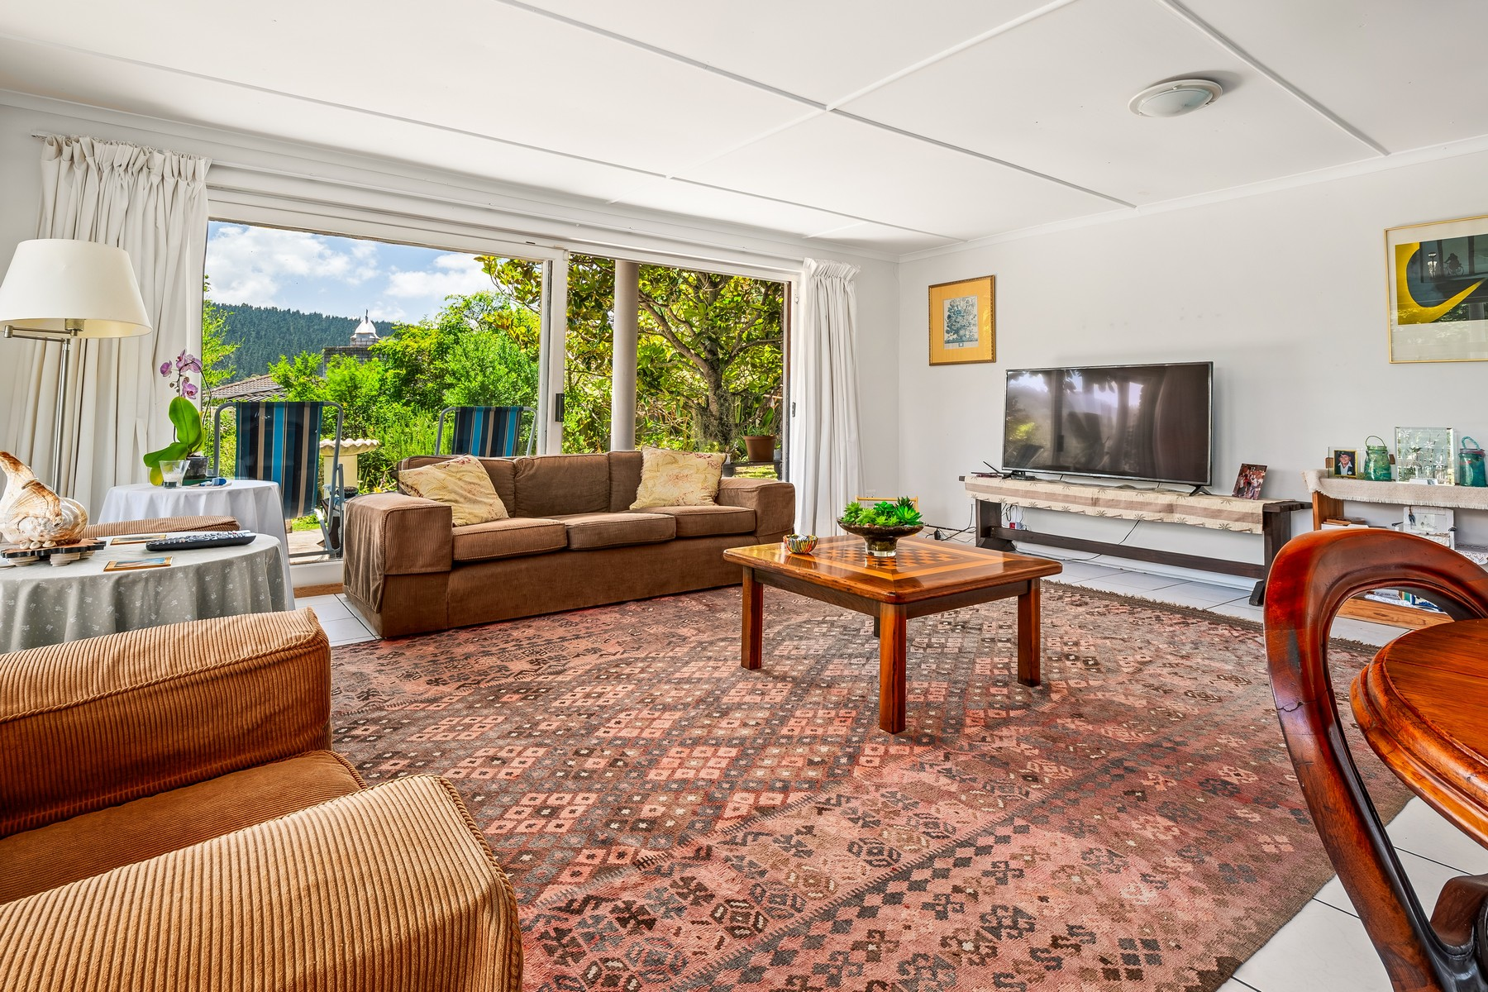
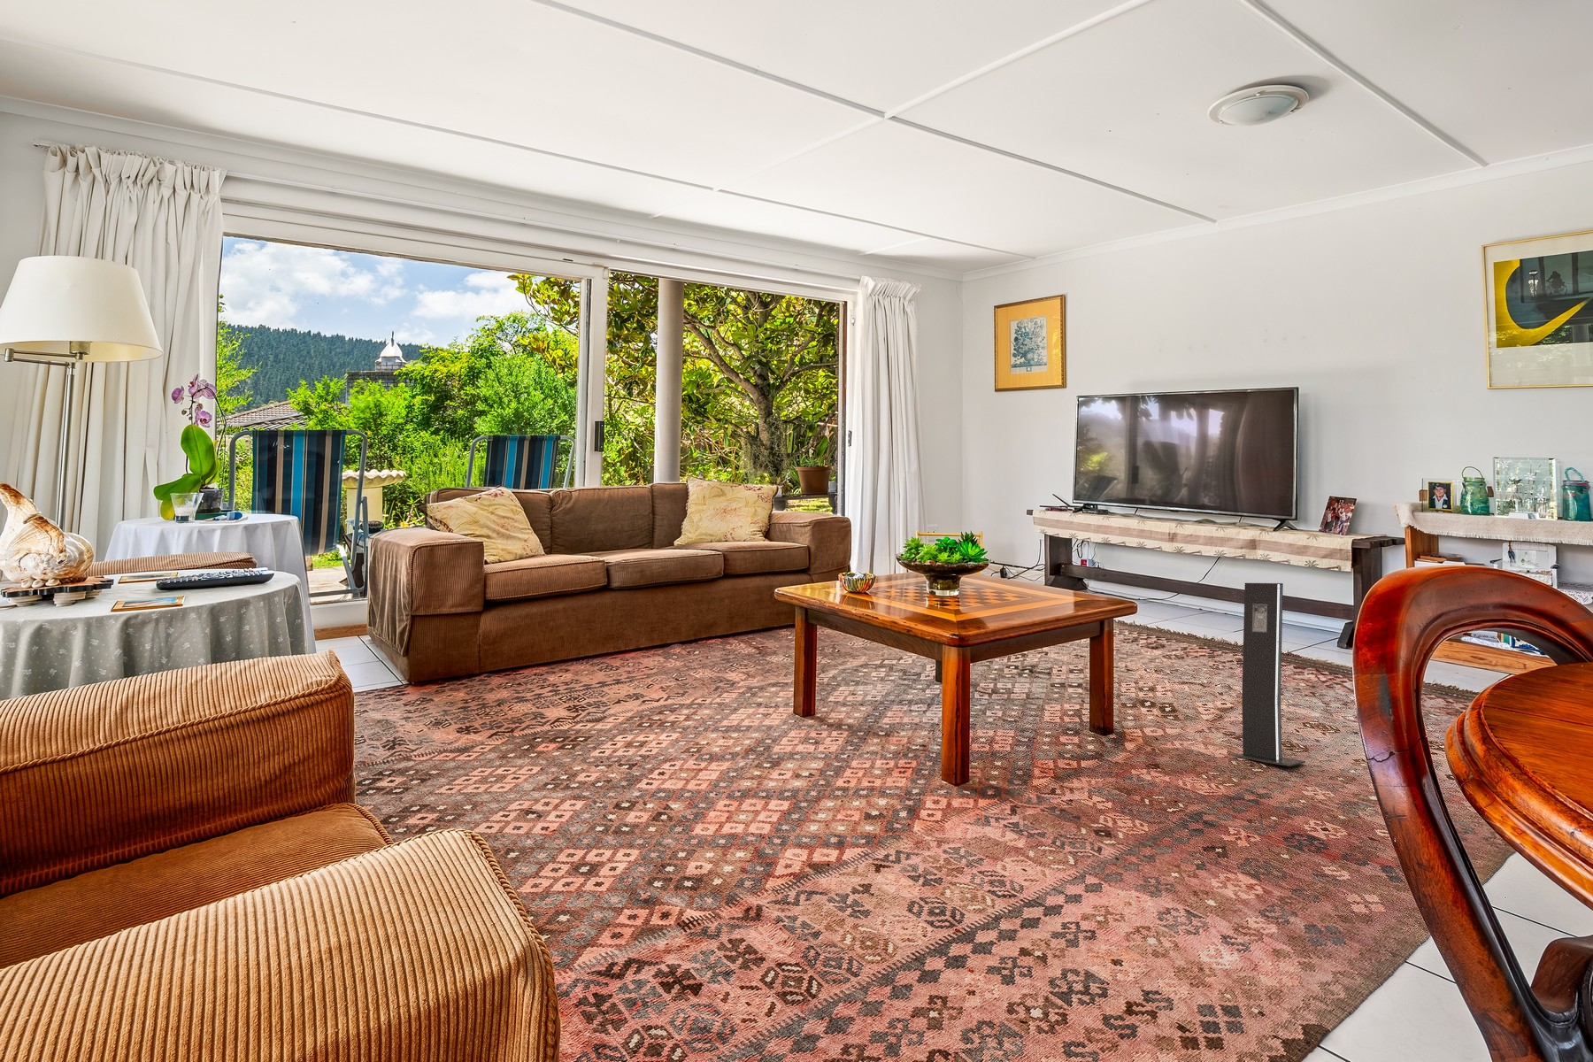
+ speaker (1262, 670)
